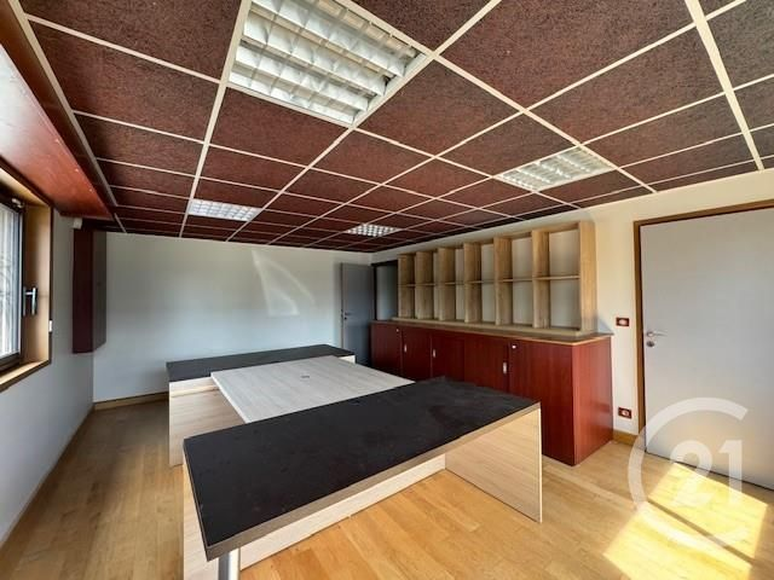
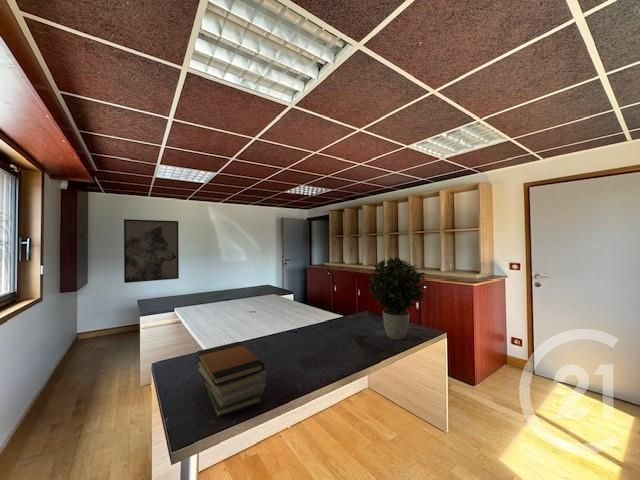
+ wall art (152, 250)
+ potted plant (395, 296)
+ book stack (230, 374)
